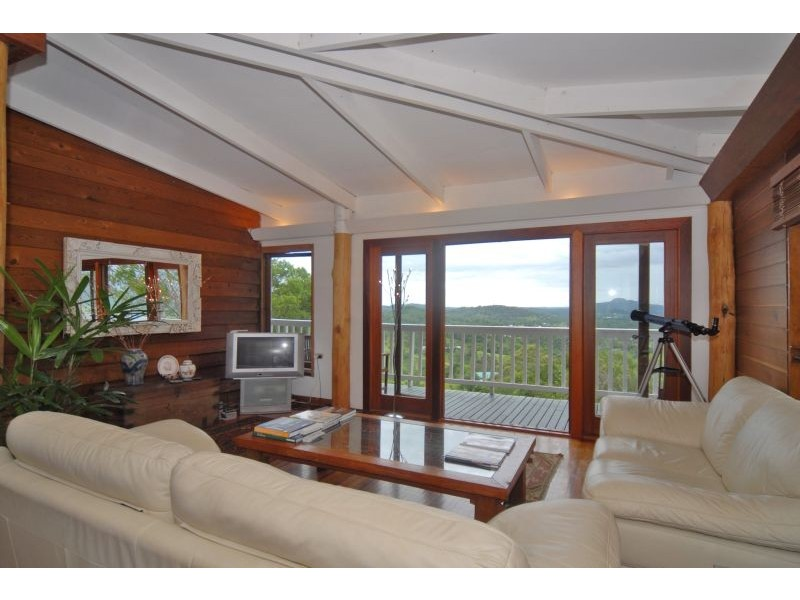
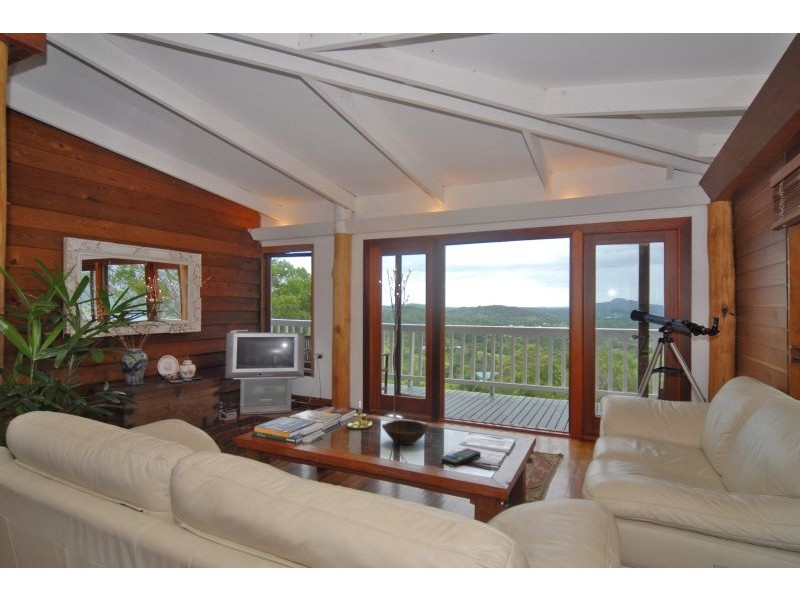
+ remote control (461, 456)
+ candle holder (361, 412)
+ bowl (405, 433)
